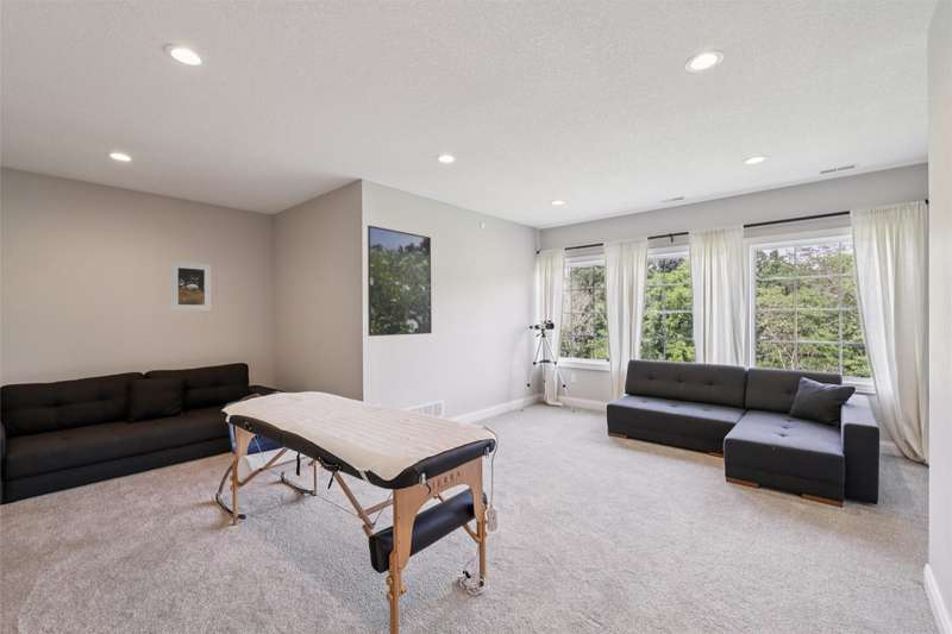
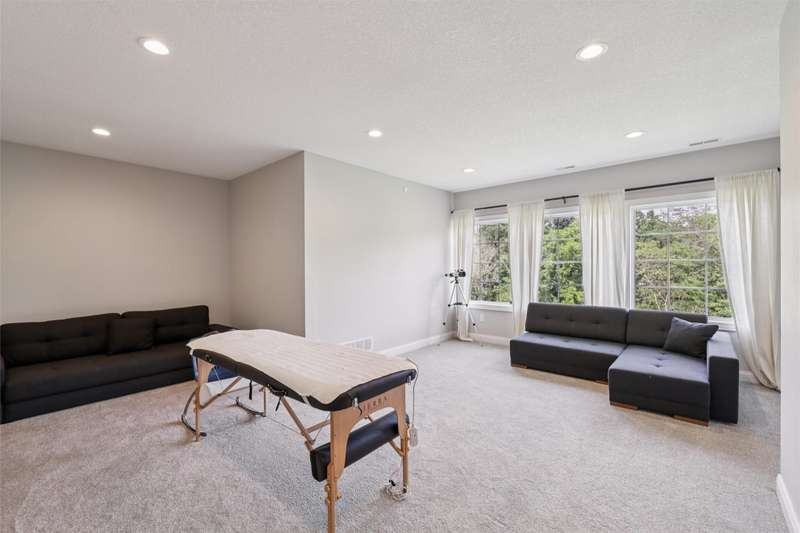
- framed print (190, 287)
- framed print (401, 283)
